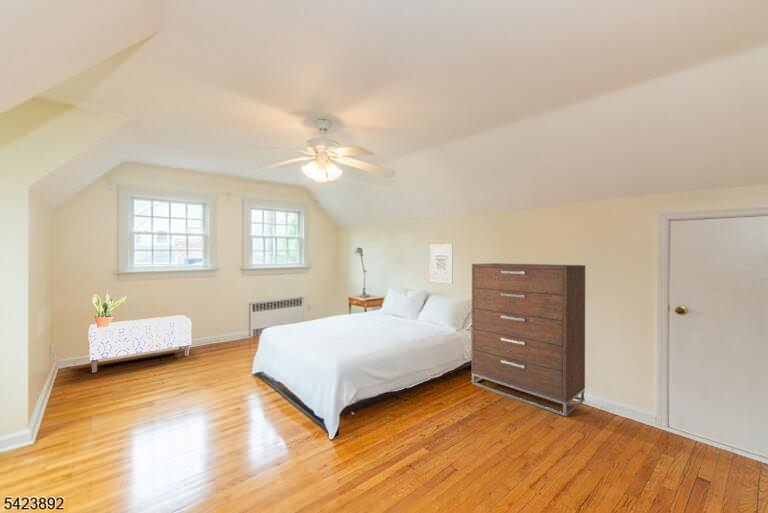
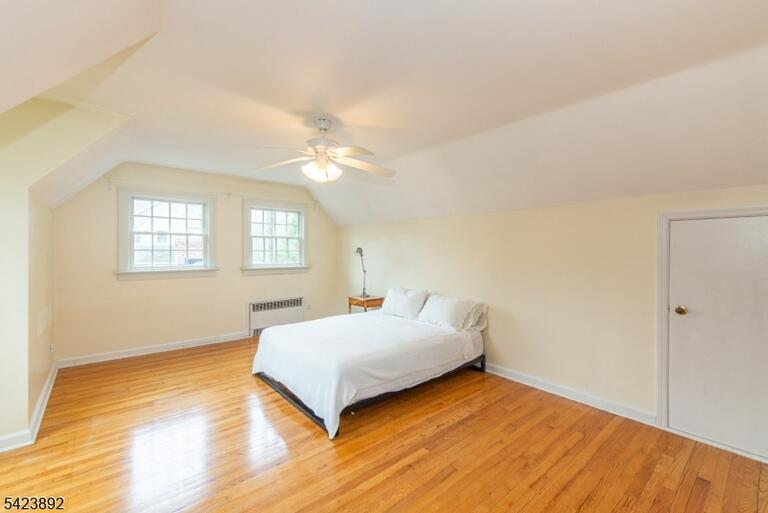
- wall art (441, 263)
- dresser (524, 328)
- potted plant (105, 307)
- bench (142, 340)
